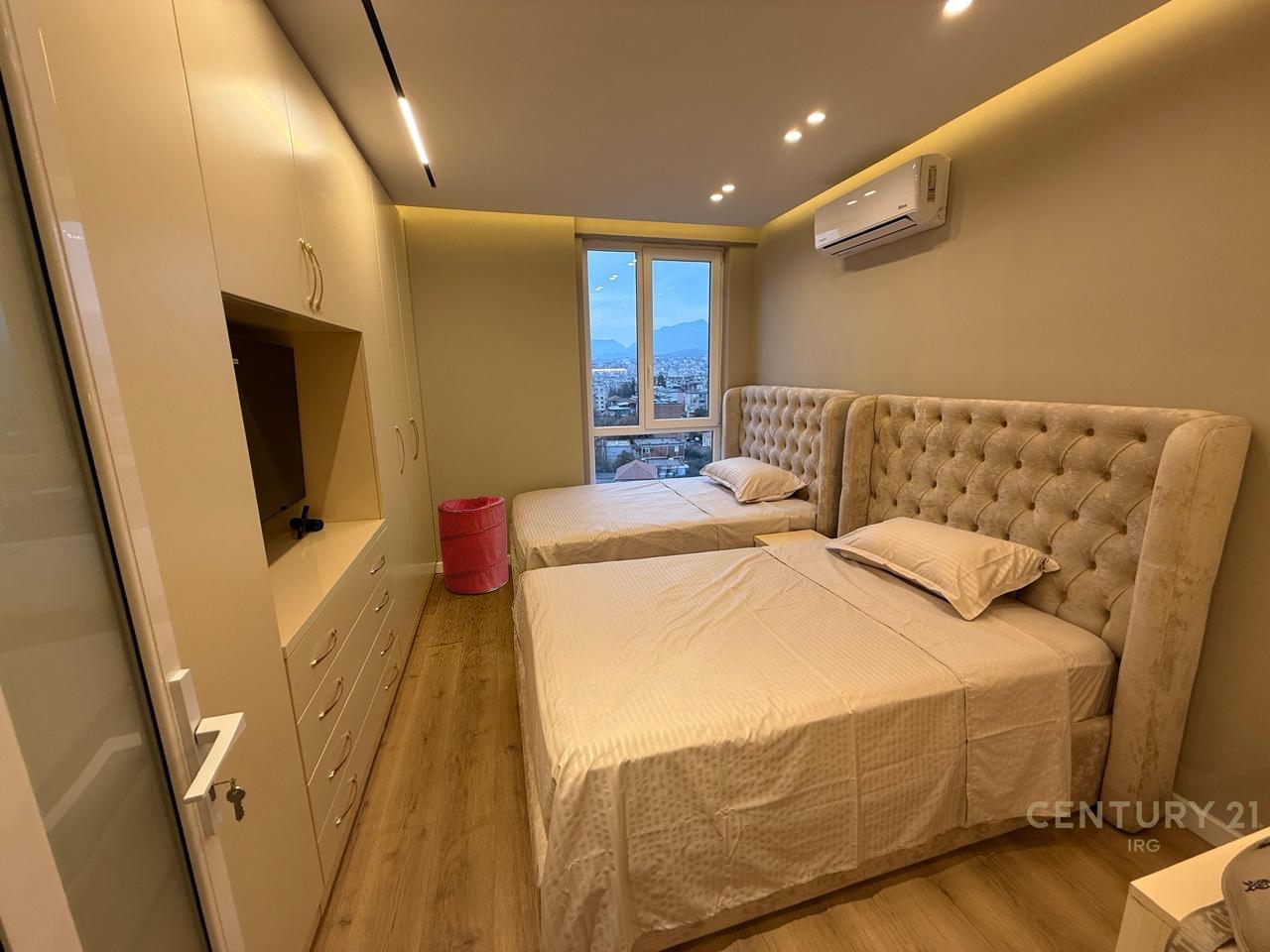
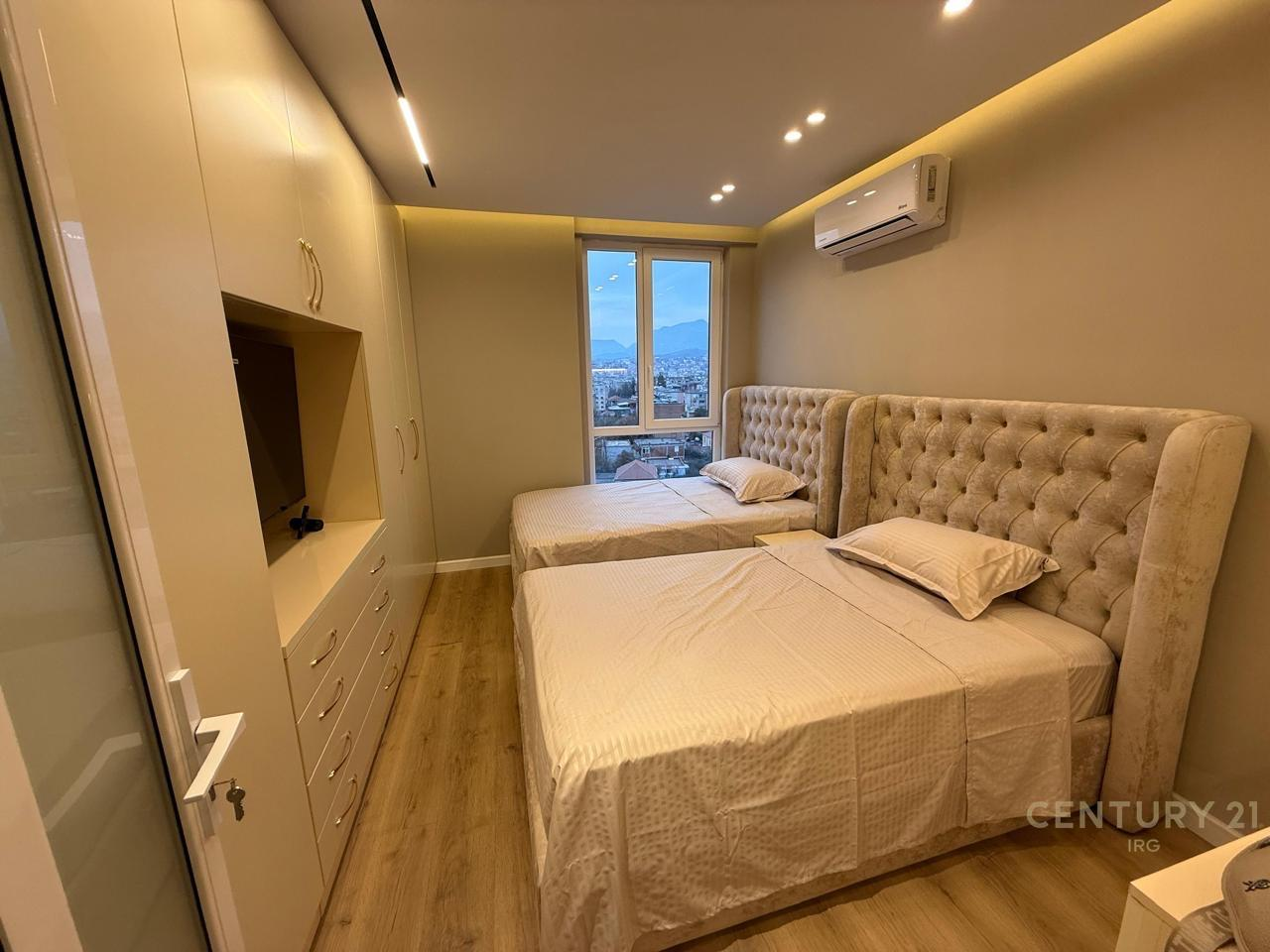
- laundry hamper (474, 540)
